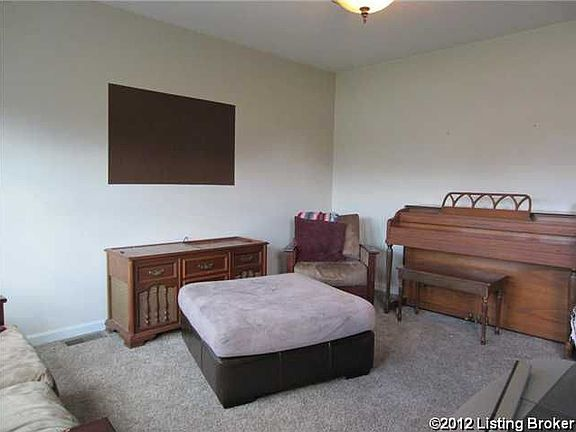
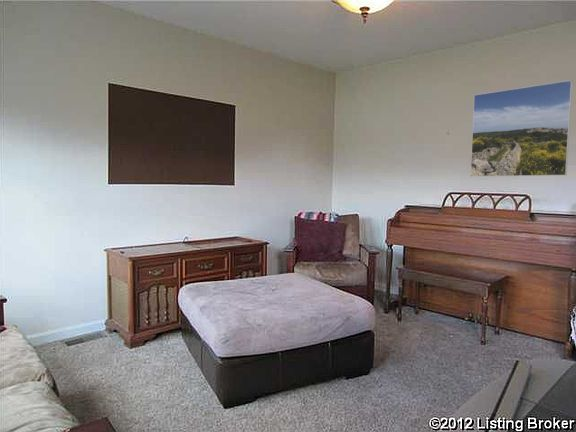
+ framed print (517, 132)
